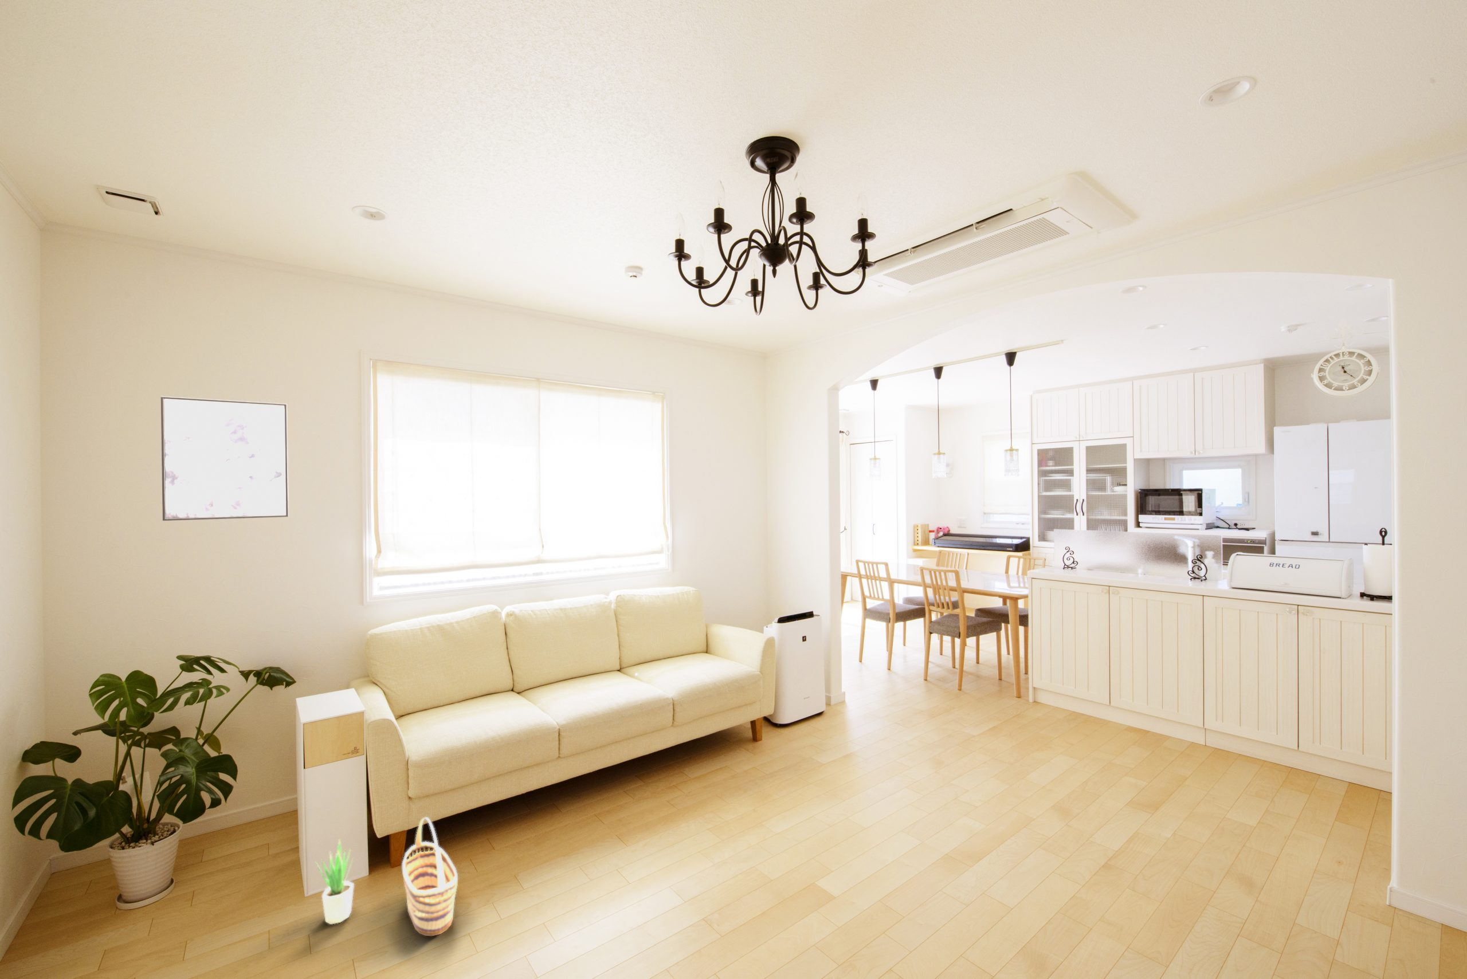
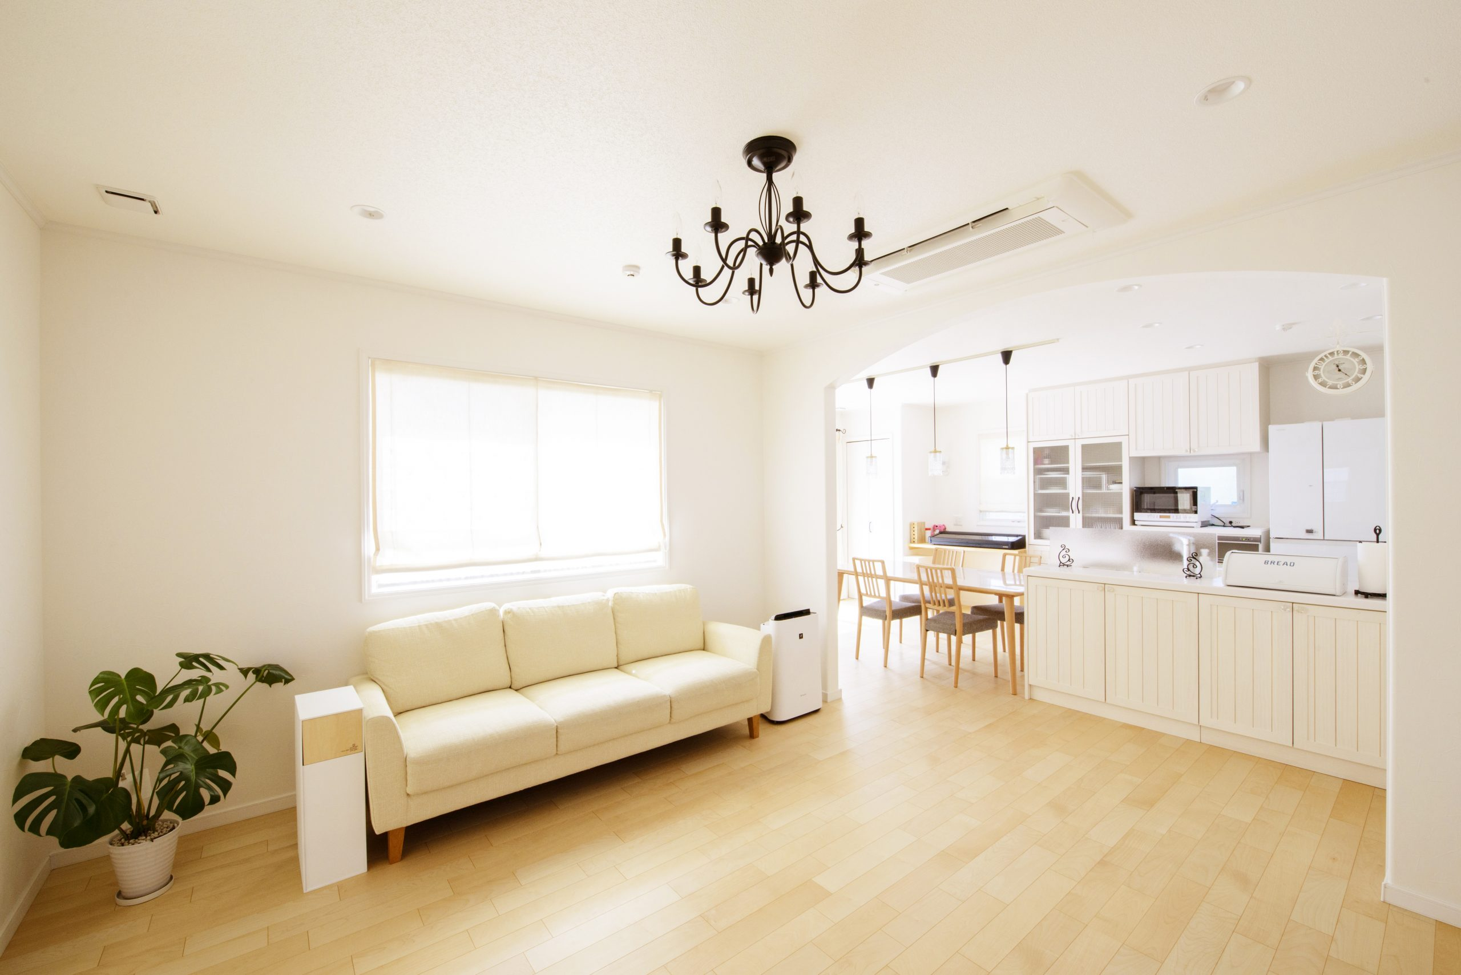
- potted plant (335, 878)
- wall art (227, 459)
- basket (430, 866)
